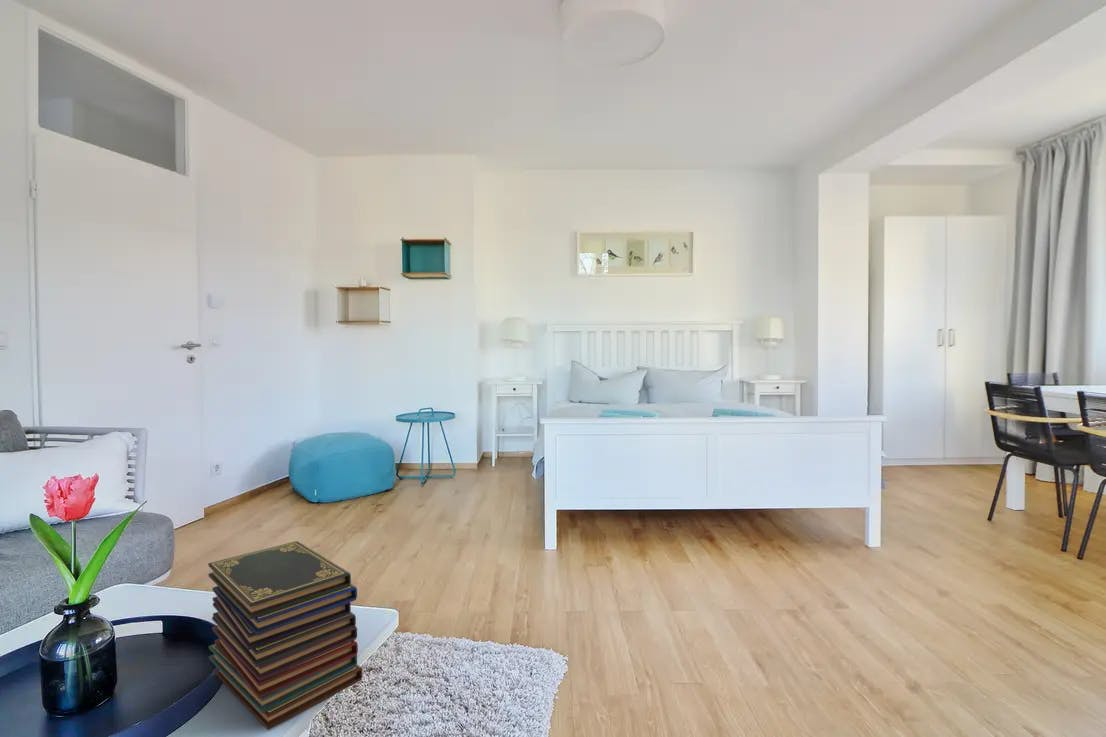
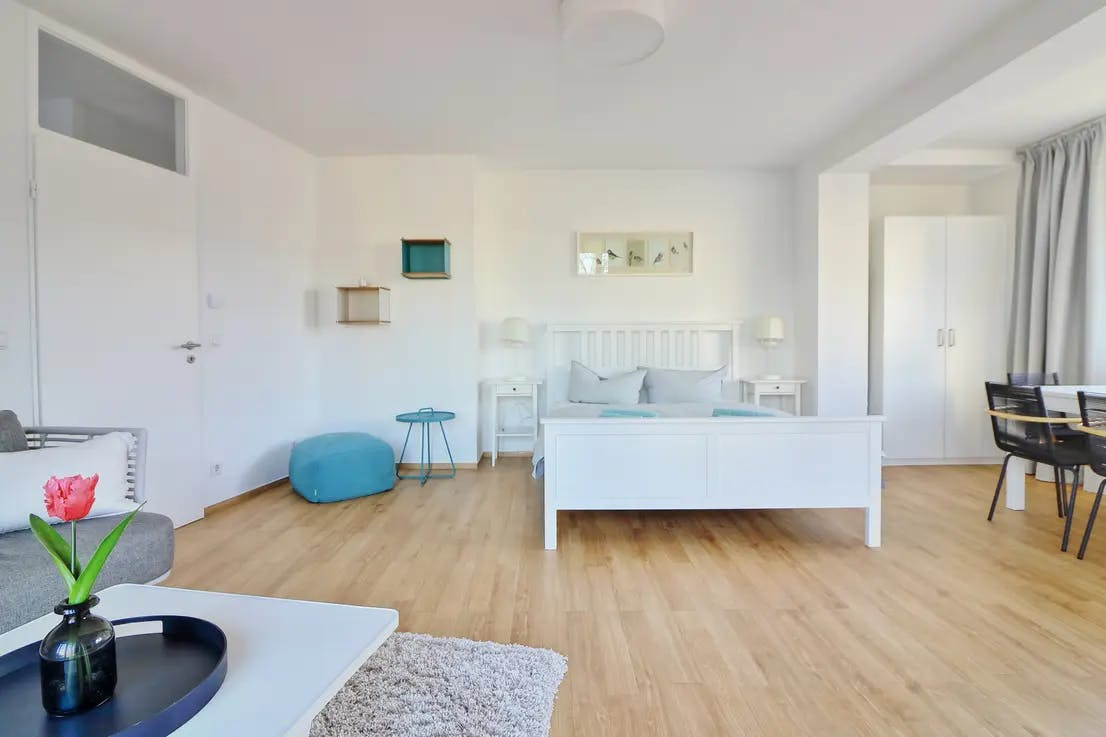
- book stack (280, 622)
